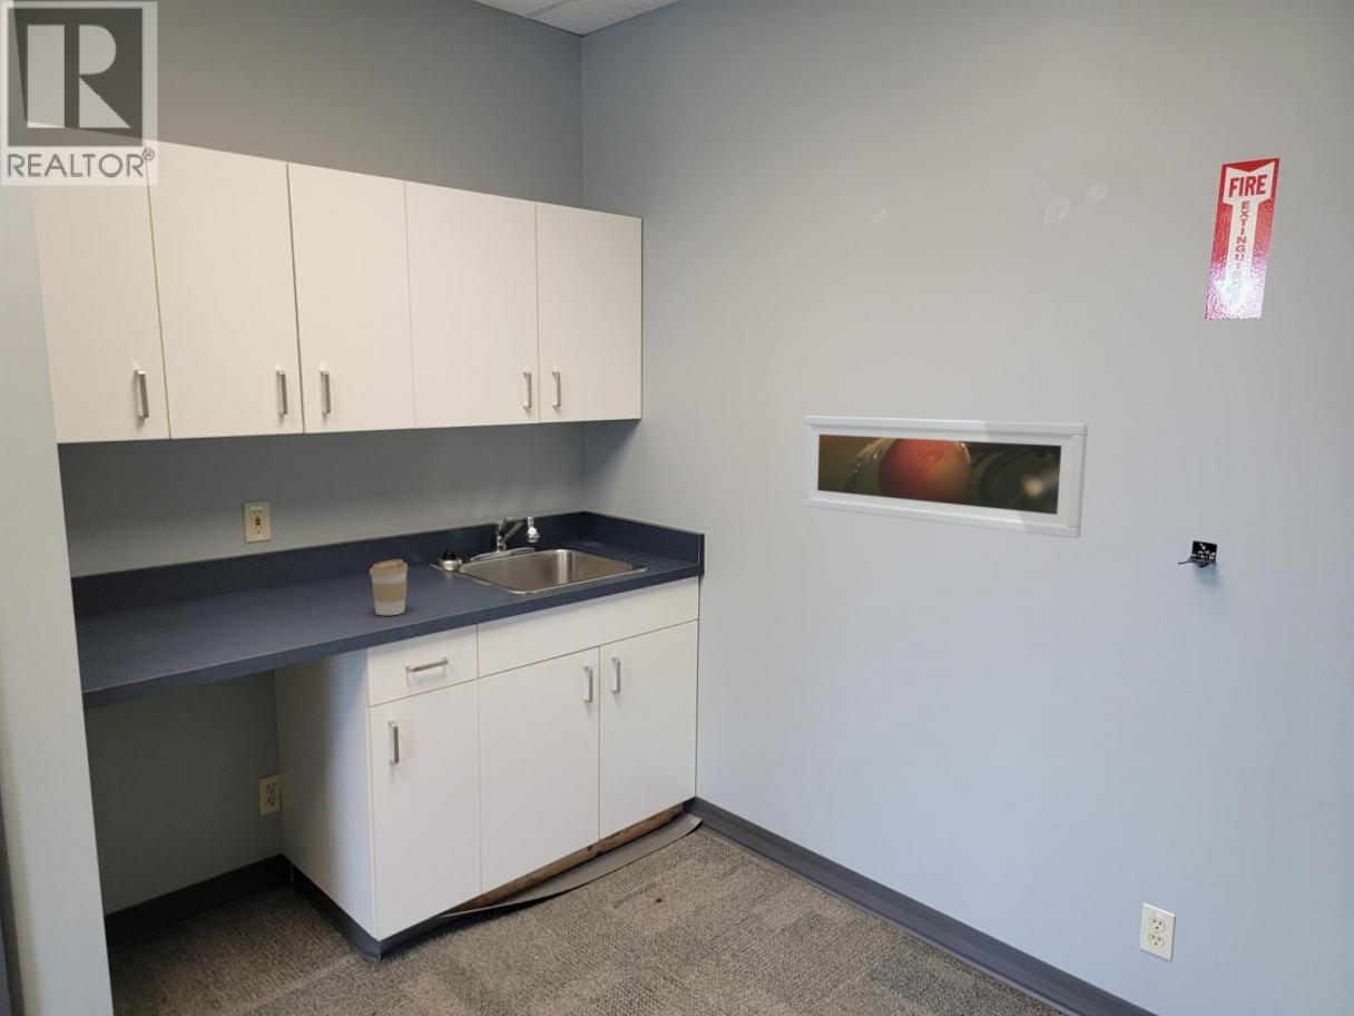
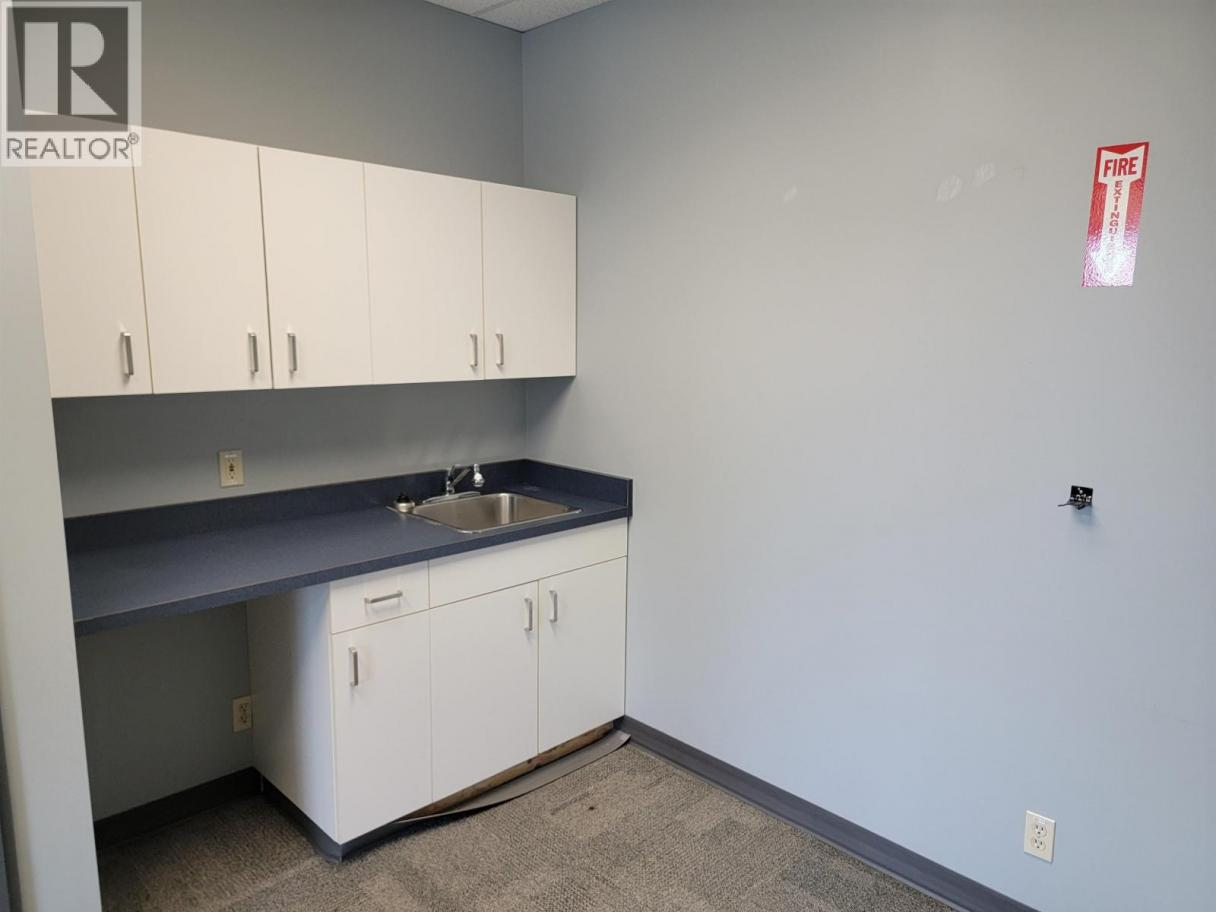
- coffee cup (389, 586)
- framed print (926, 470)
